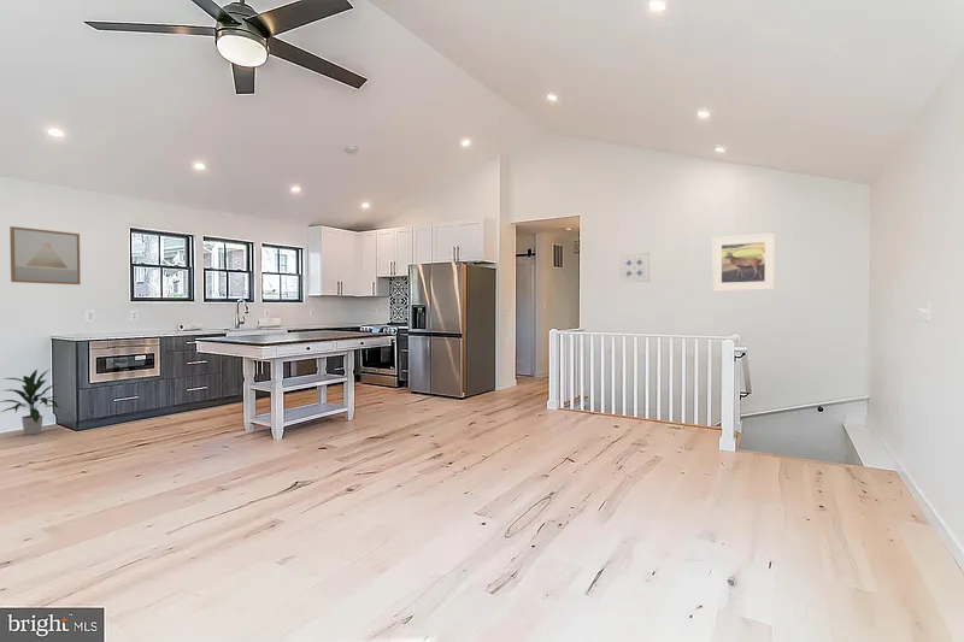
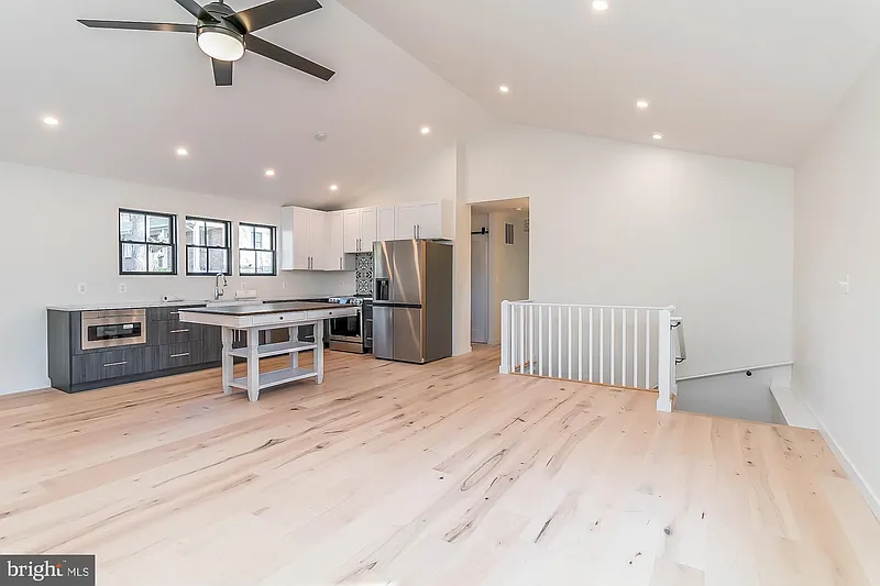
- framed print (742, 263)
- wall art (46, 257)
- wall art (634, 267)
- indoor plant (30, 401)
